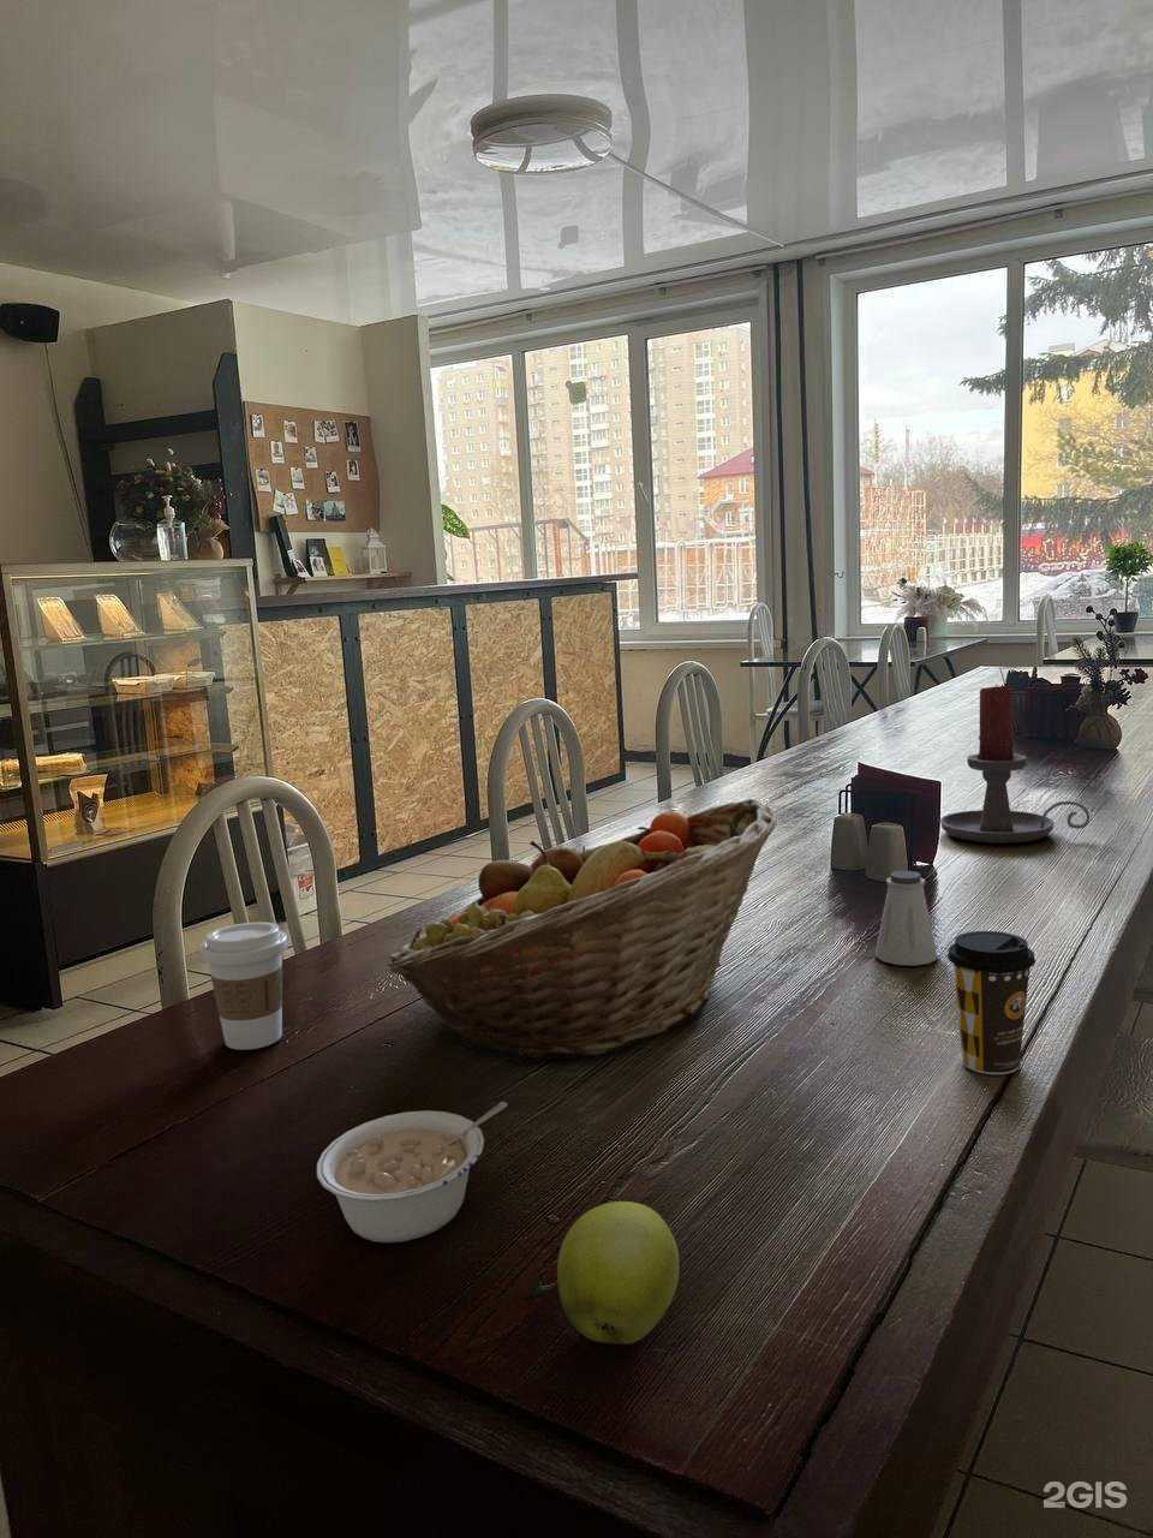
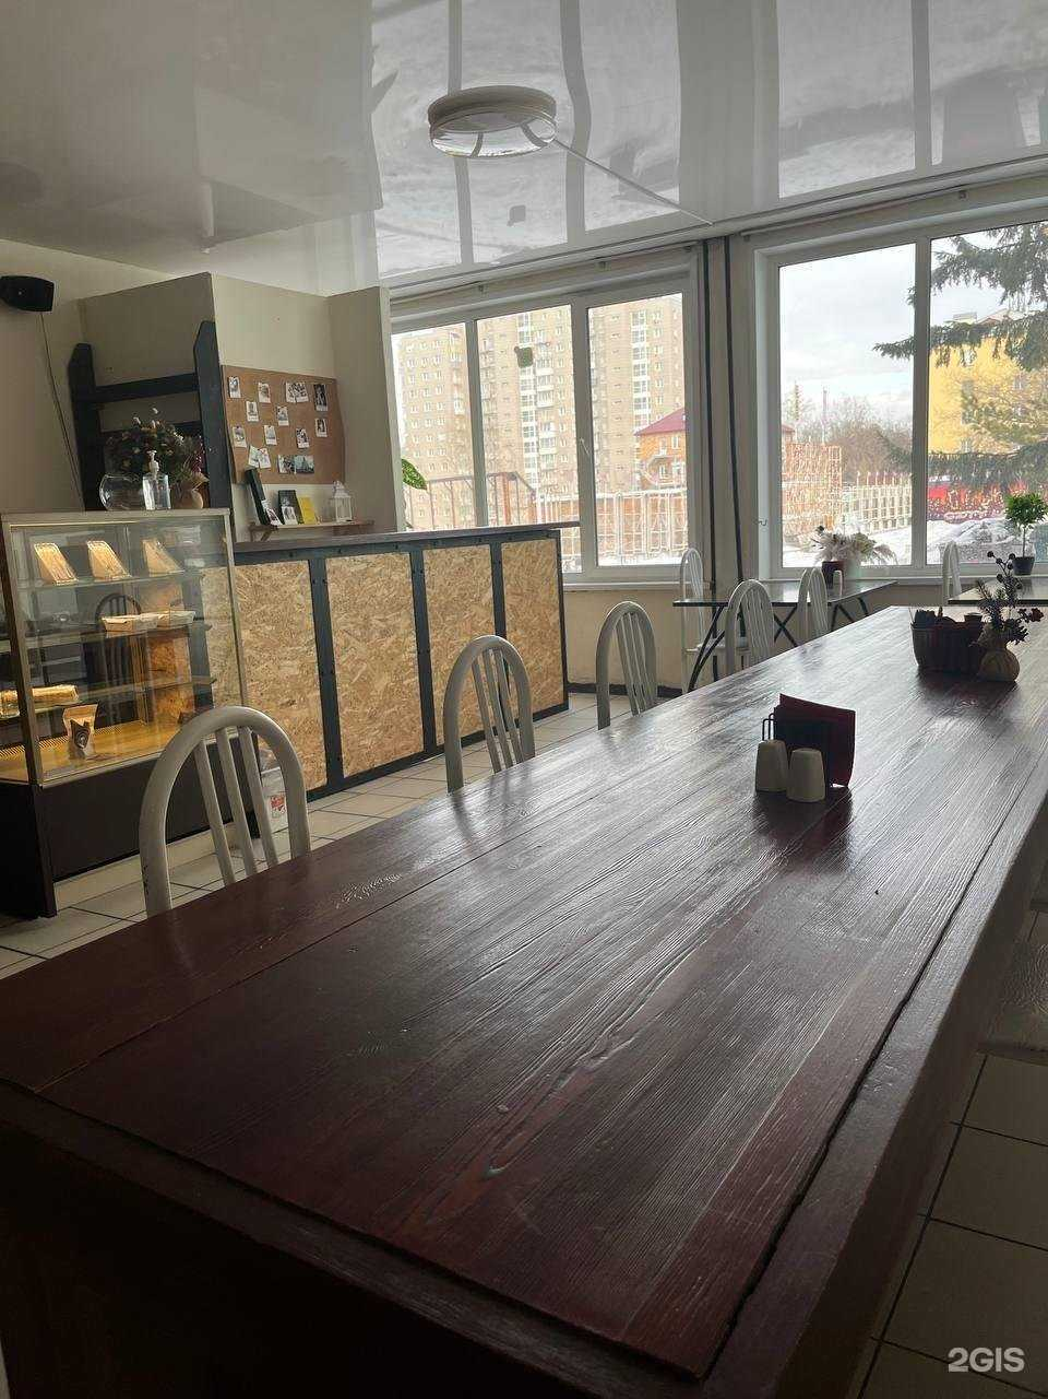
- saltshaker (906, 914)
- apple (618, 1269)
- coffee cup (247, 985)
- legume (407, 1170)
- fruit basket (593, 911)
- candle holder (1014, 759)
- coffee cup (989, 1002)
